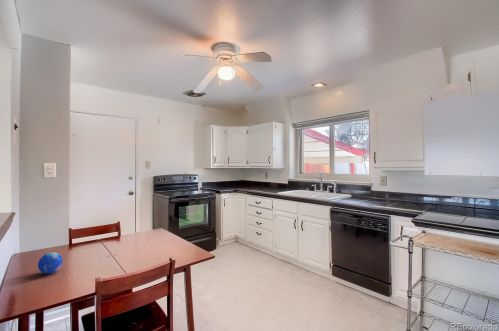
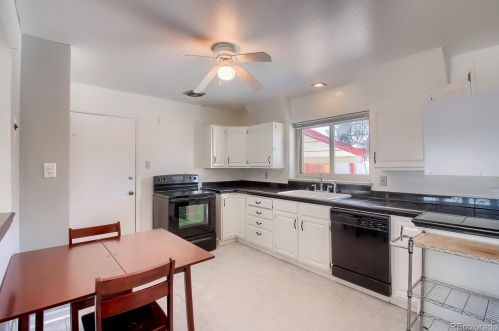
- decorative orb (50, 262)
